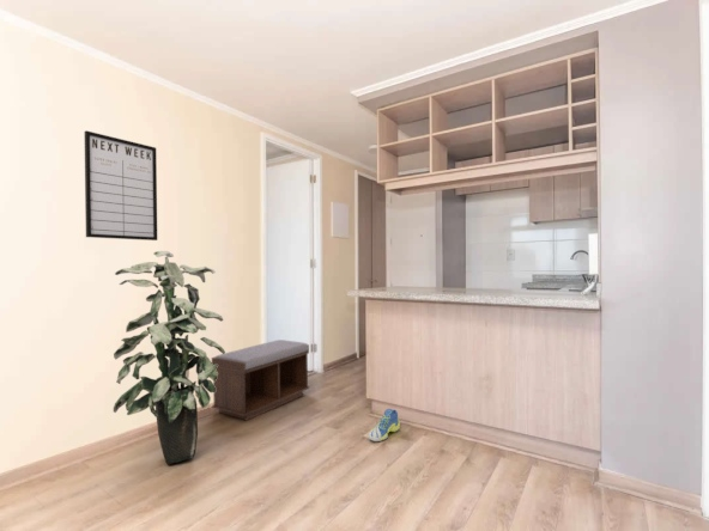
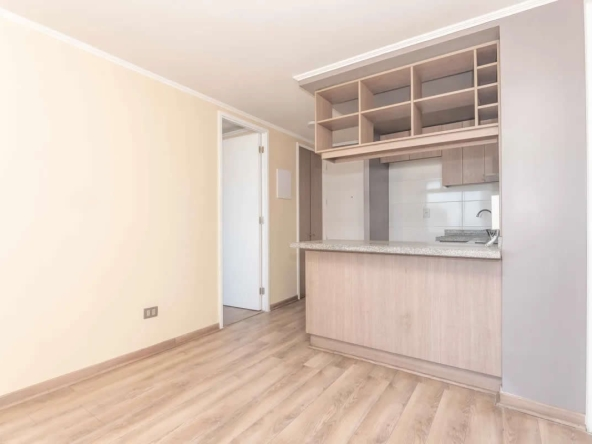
- indoor plant (168, 354)
- sneaker (383, 422)
- writing board (123, 189)
- bench (263, 376)
